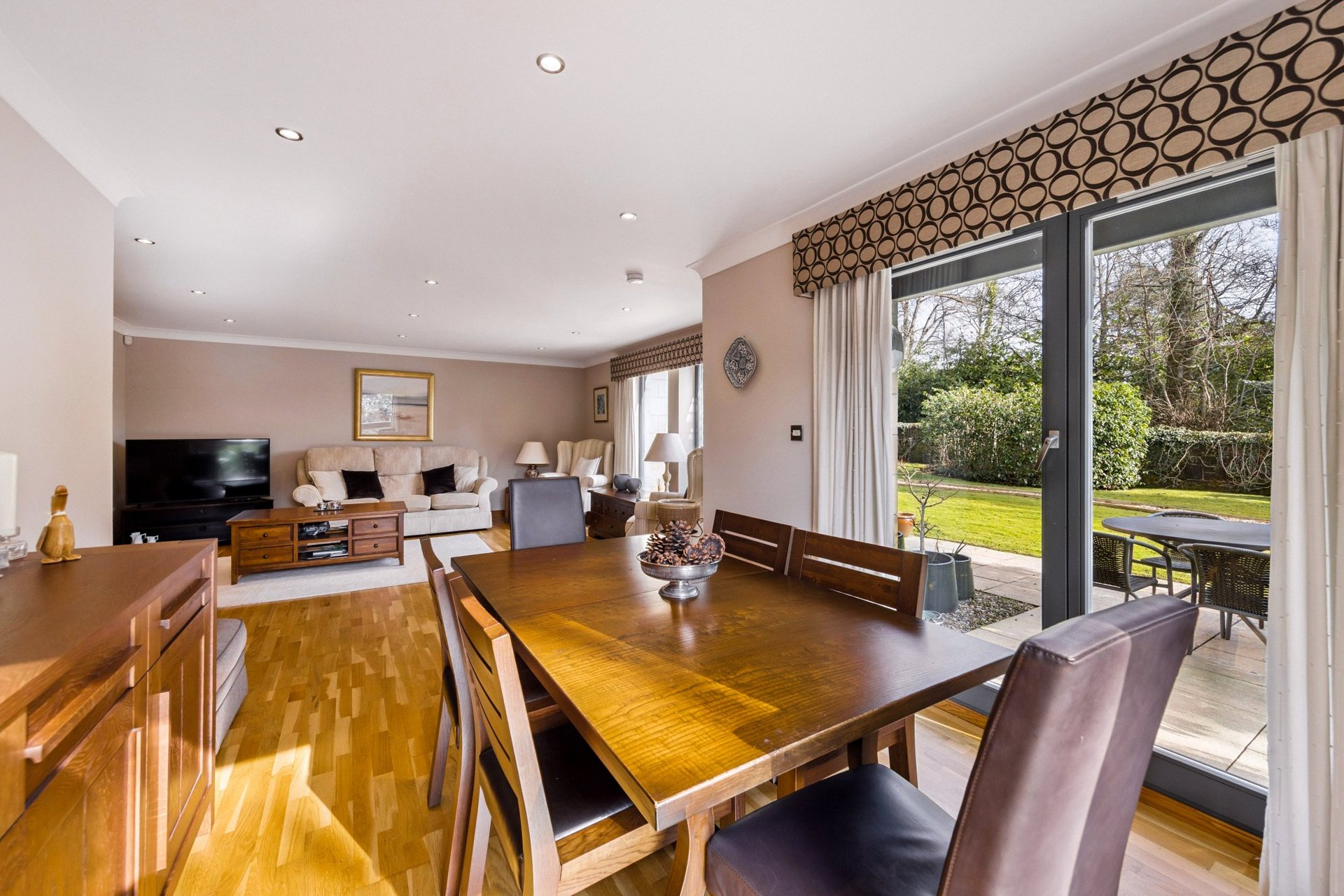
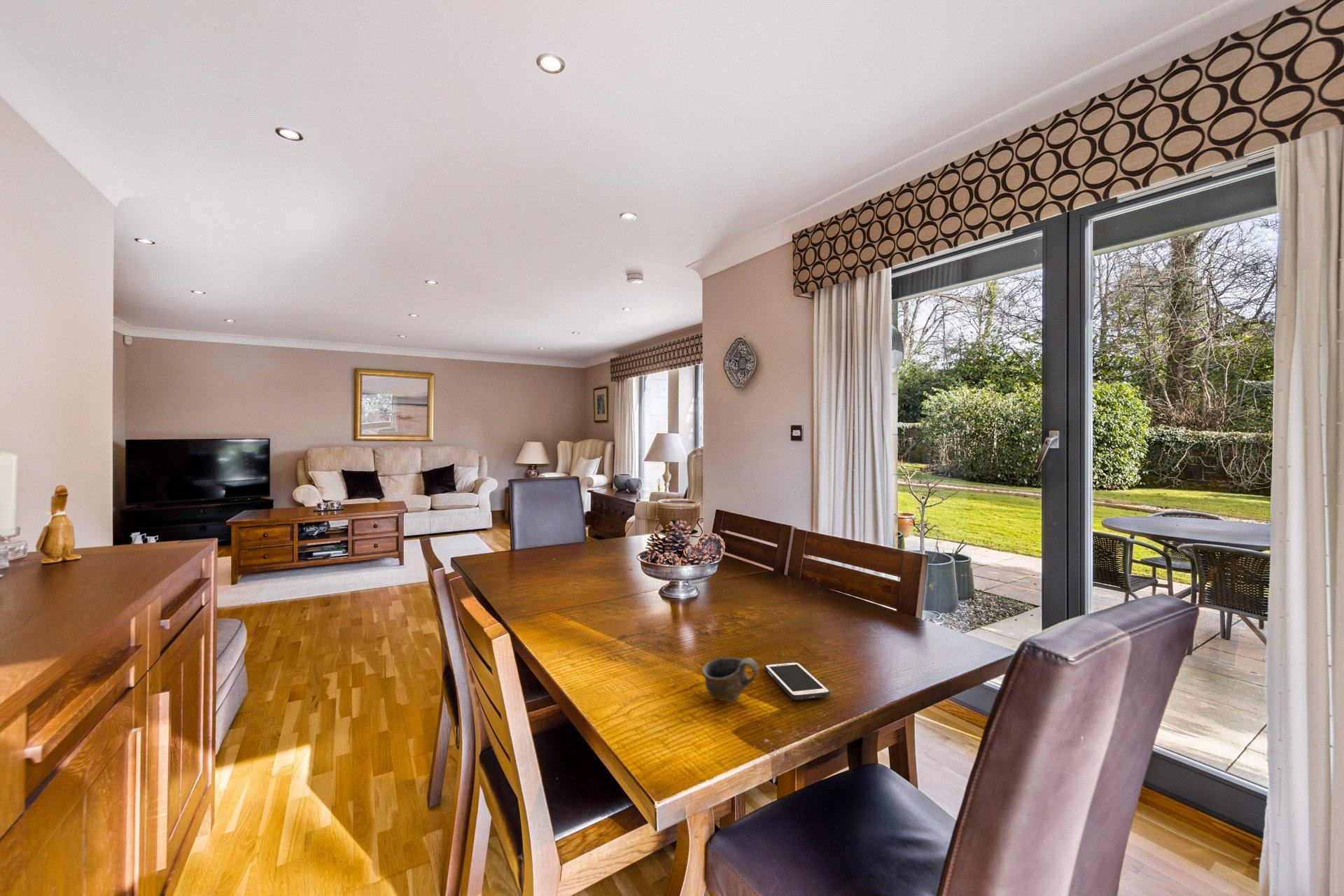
+ cell phone (795, 679)
+ cup (727, 677)
